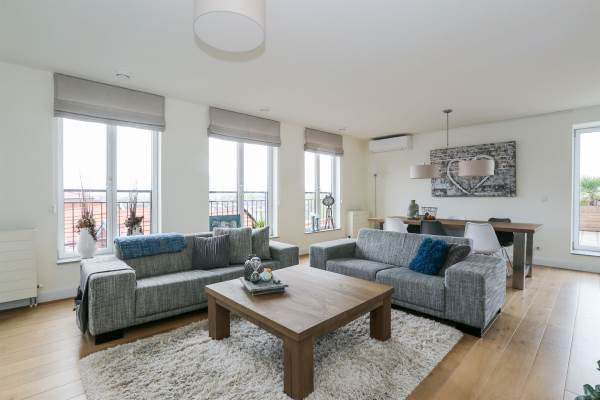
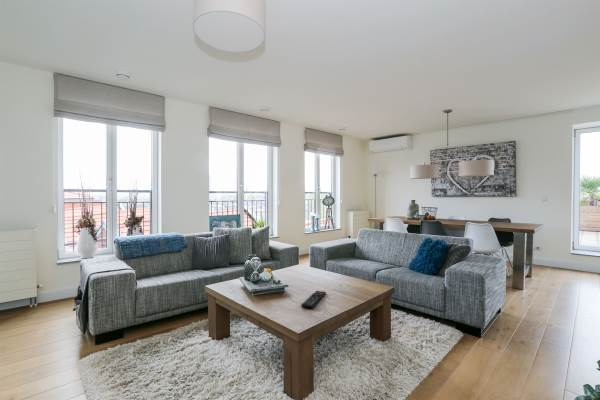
+ remote control (314, 298)
